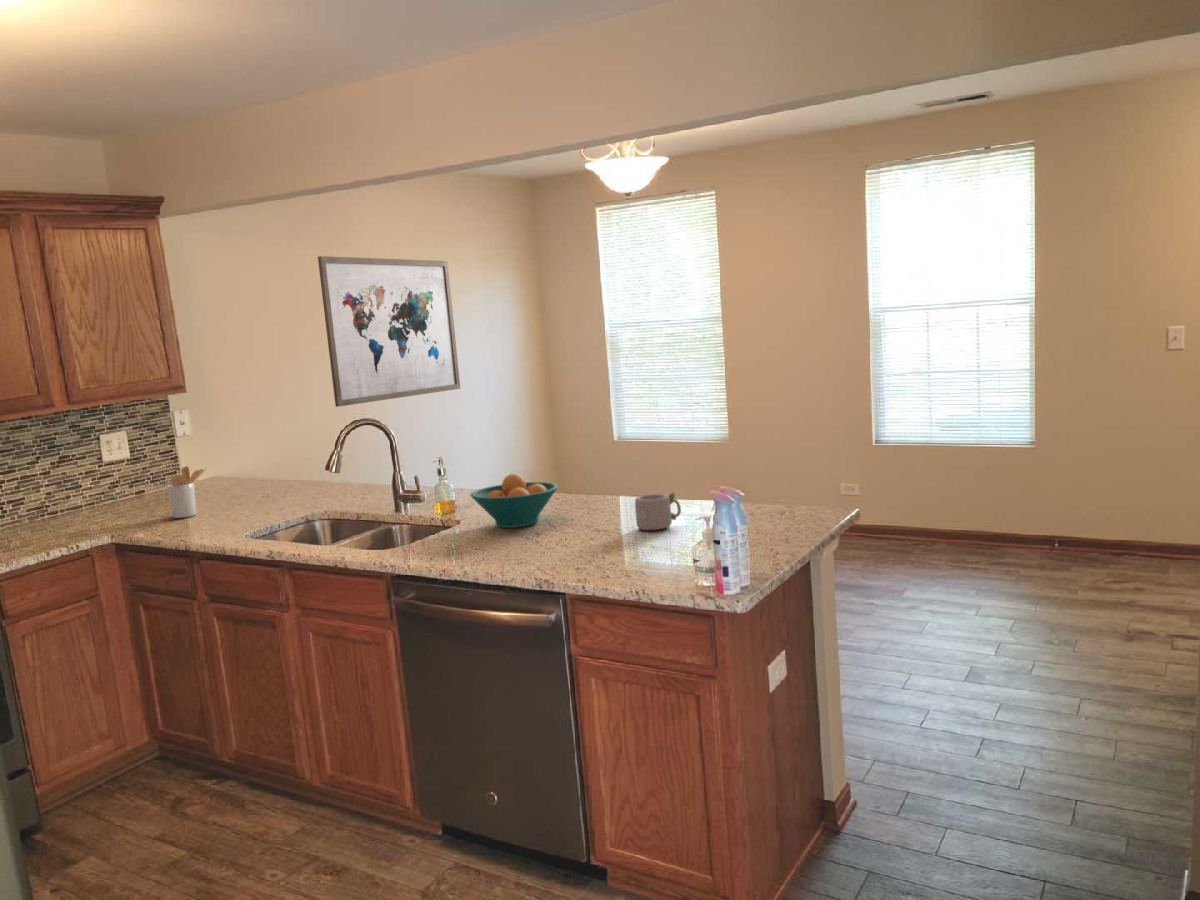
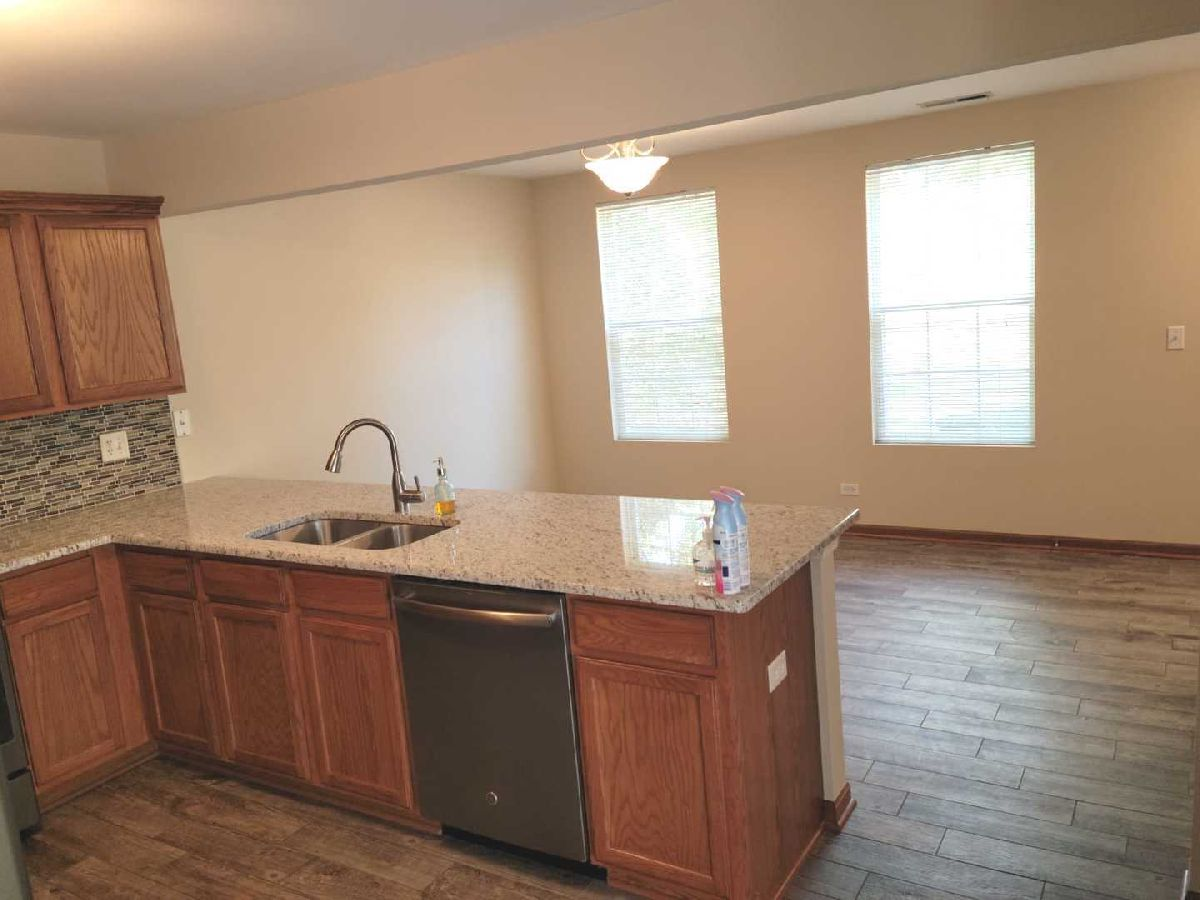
- wall art (395, 328)
- mug (657, 510)
- utensil holder (188, 491)
- fruit bowl (515, 499)
